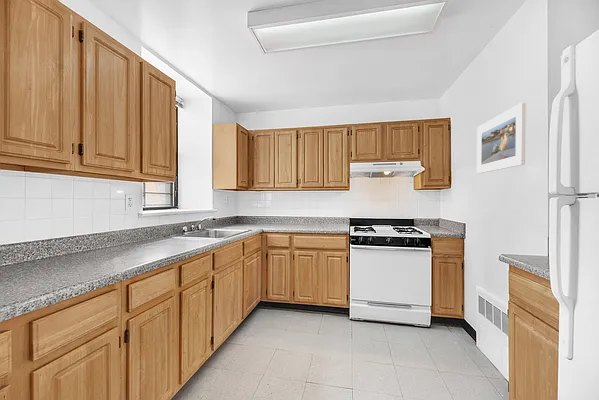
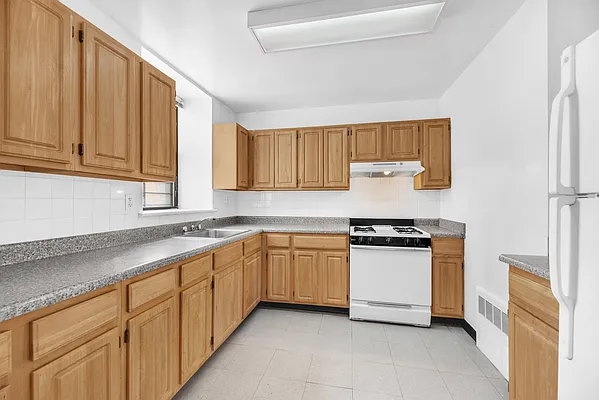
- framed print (497, 143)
